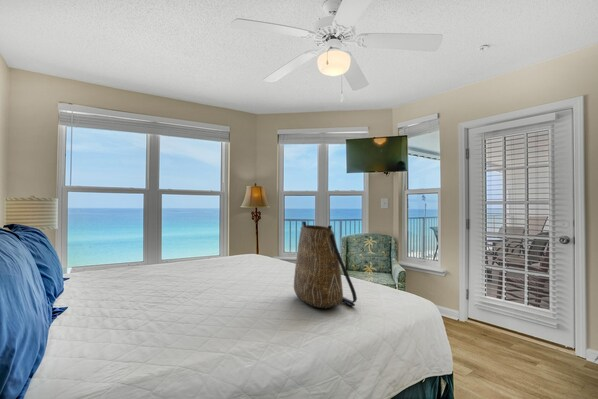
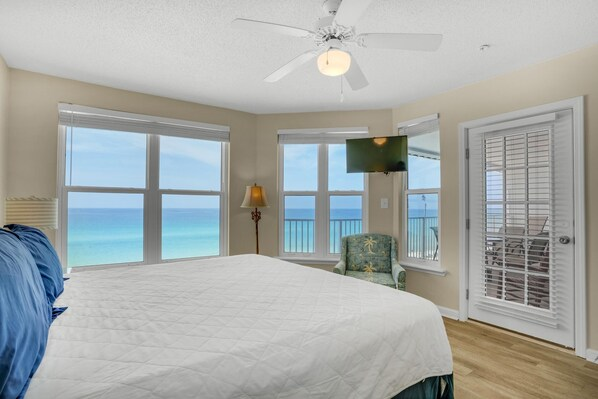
- tote bag (319, 261)
